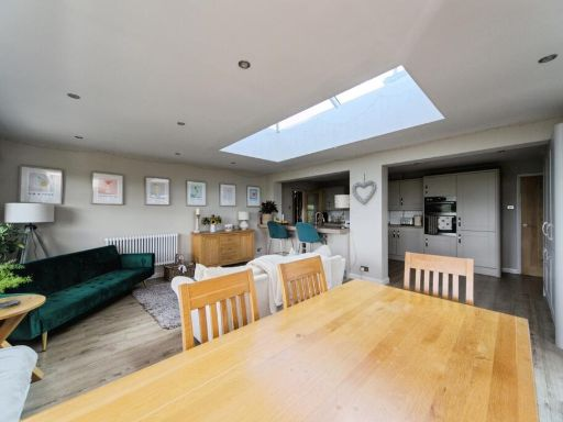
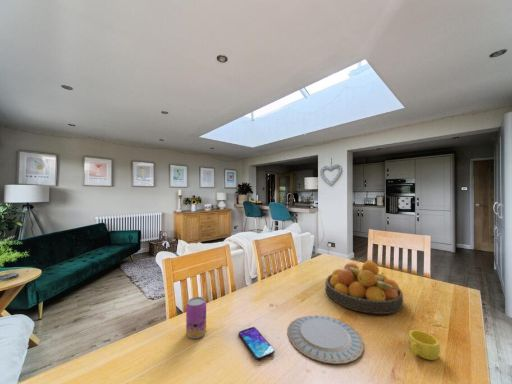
+ fruit bowl (361, 280)
+ cup (421, 346)
+ beer can (196, 317)
+ smartphone (255, 341)
+ chinaware (323, 333)
